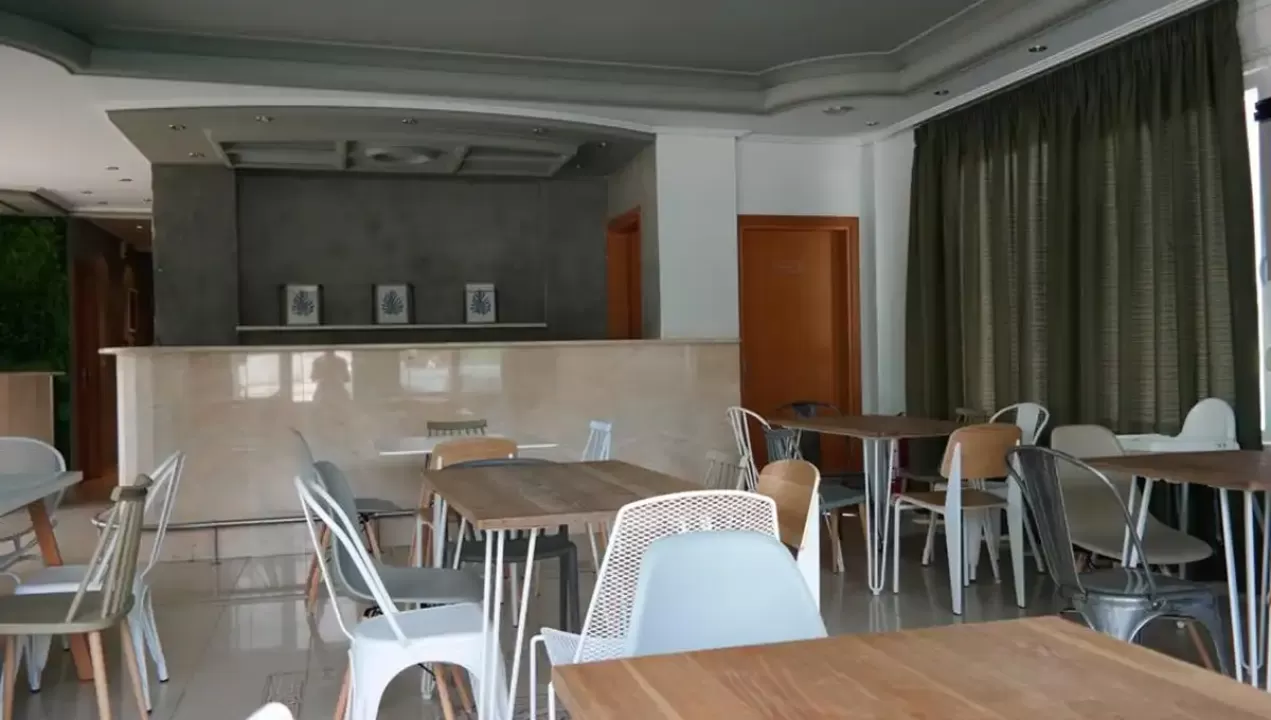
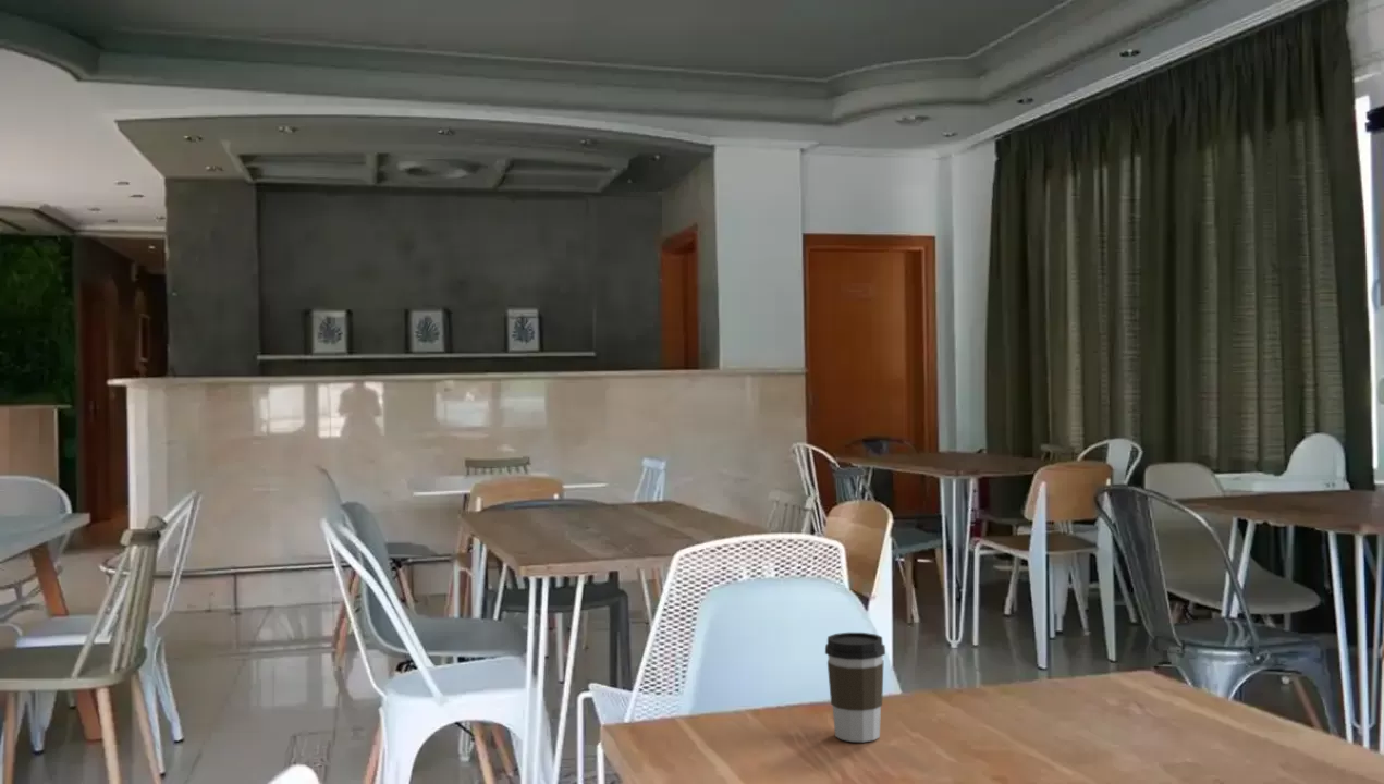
+ coffee cup (856, 686)
